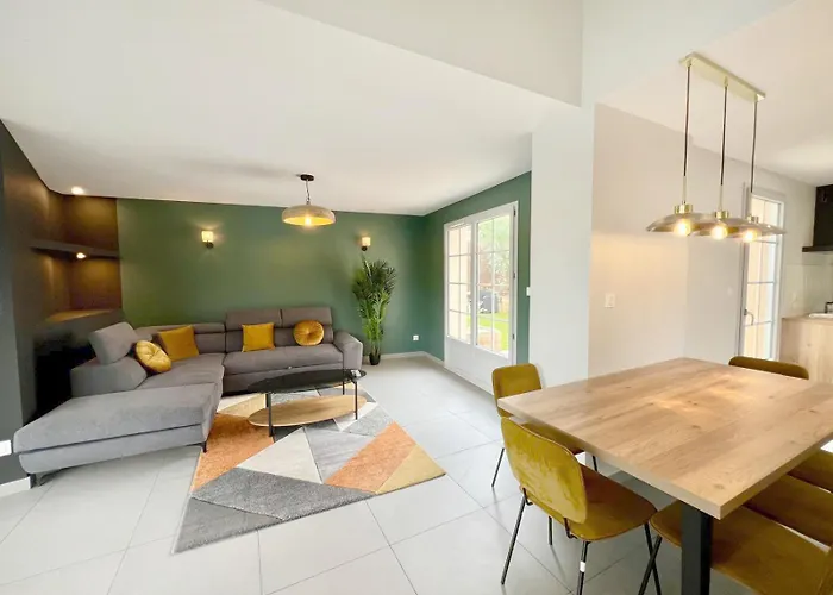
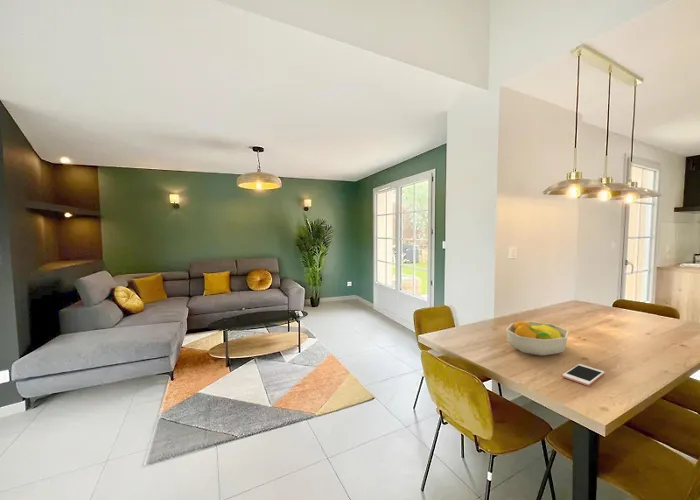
+ cell phone (583, 374)
+ fruit bowl (536, 334)
